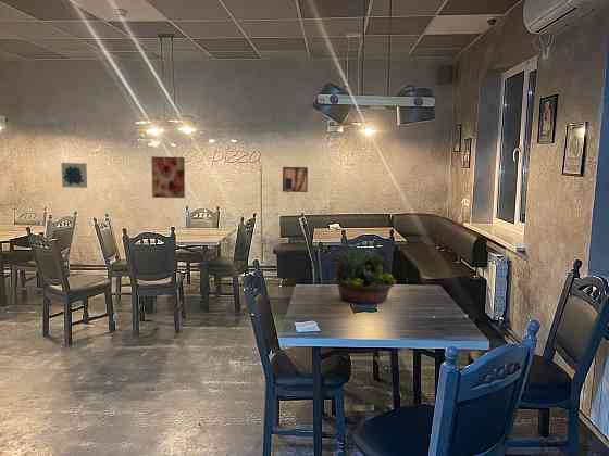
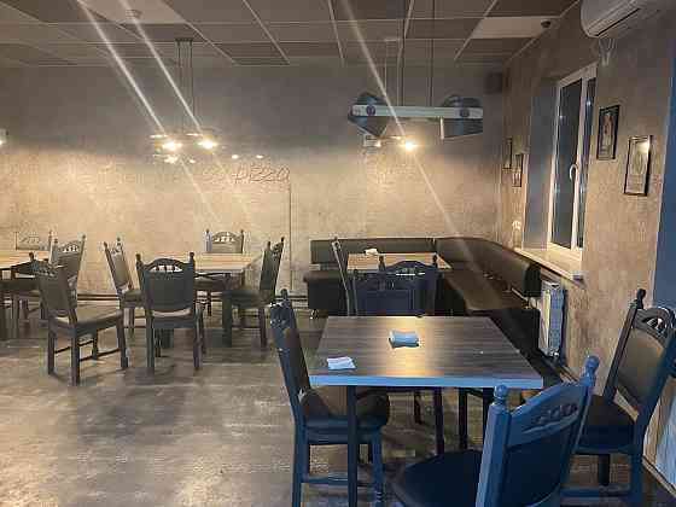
- wall art (74, 175)
- wall art (167, 177)
- succulent planter (364, 270)
- wall art (295, 179)
